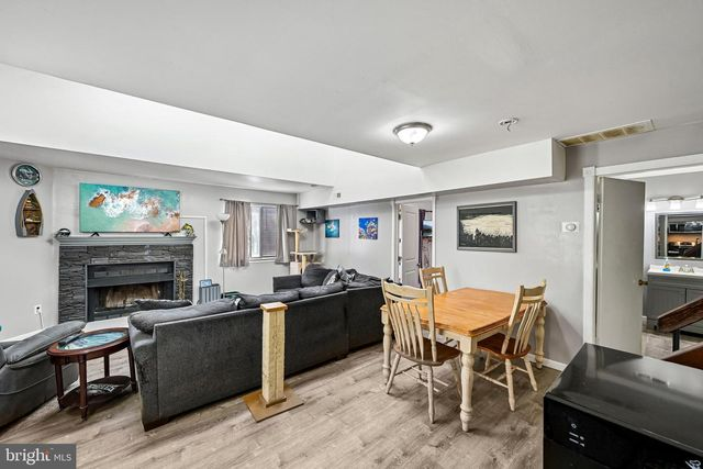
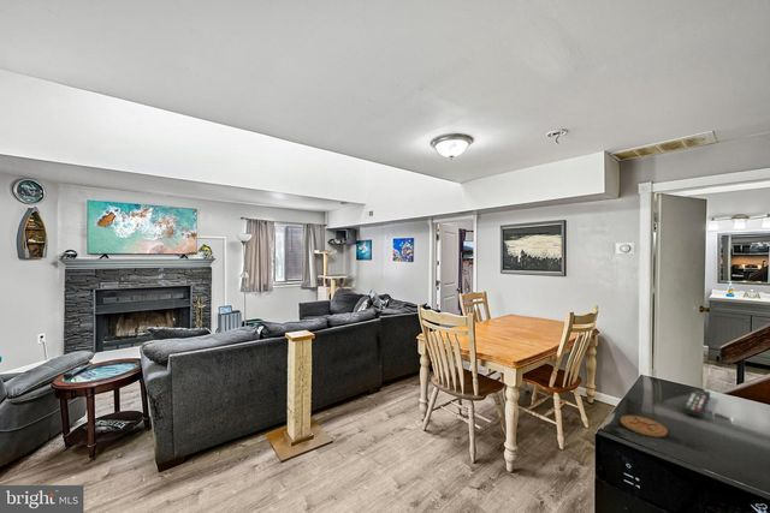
+ remote control (697, 401)
+ coaster (642, 425)
